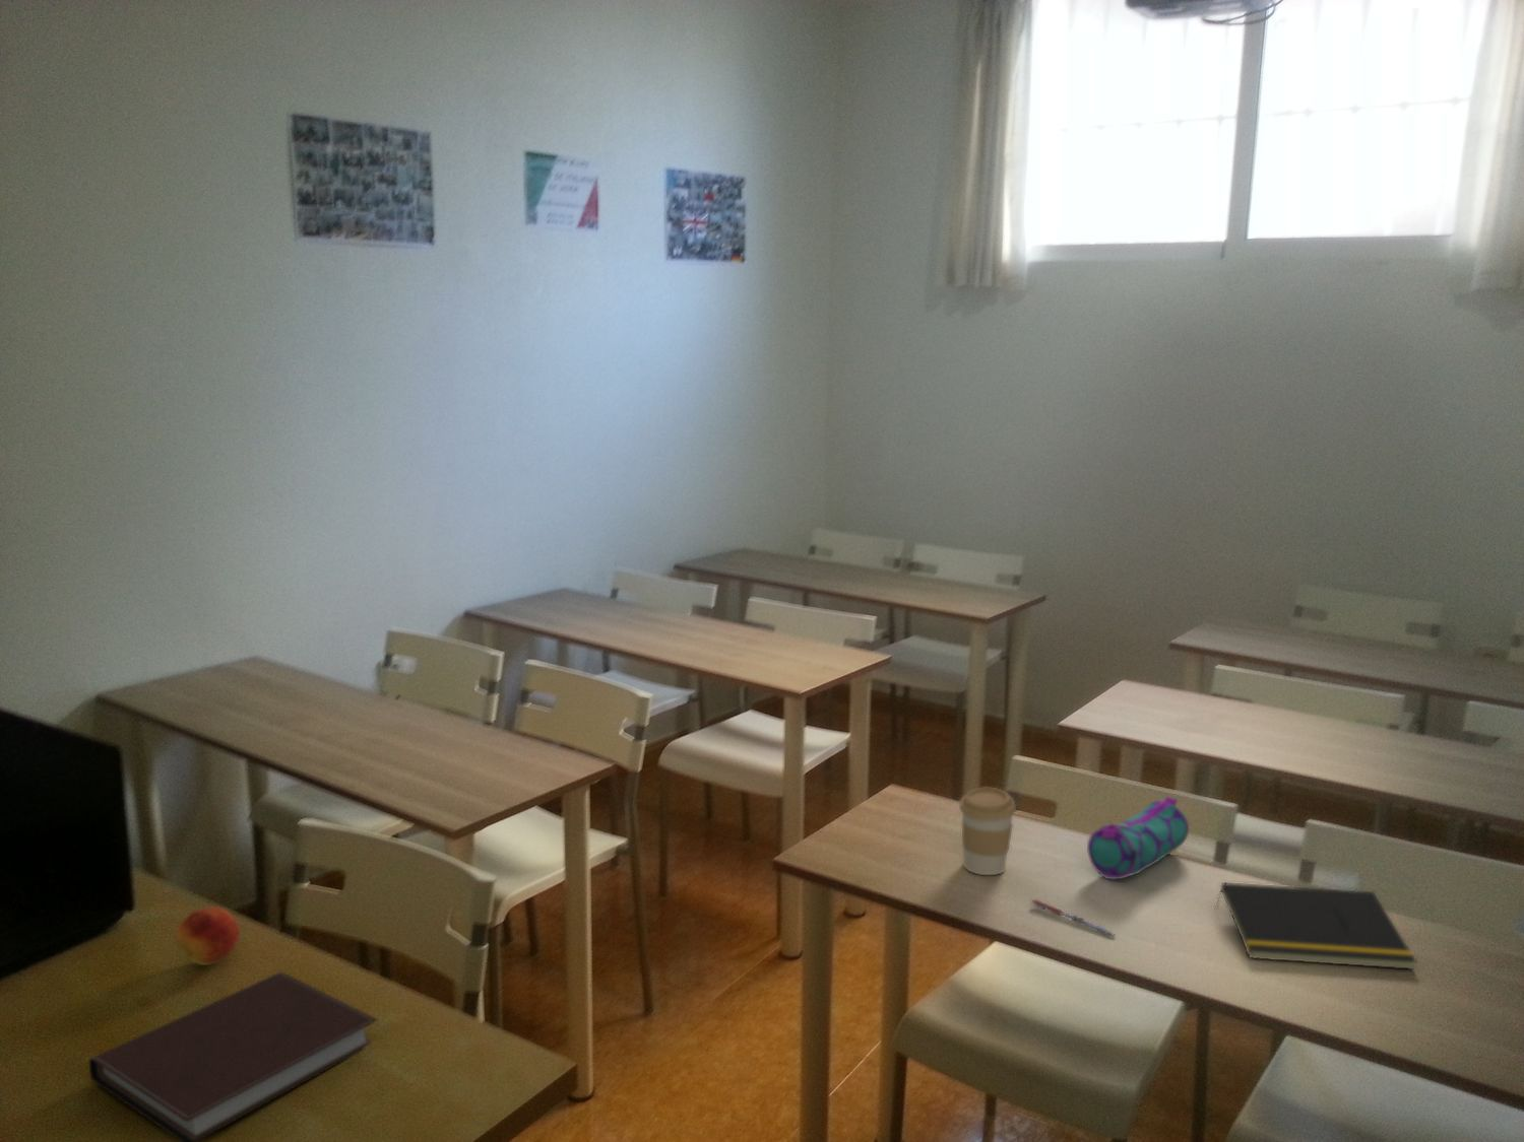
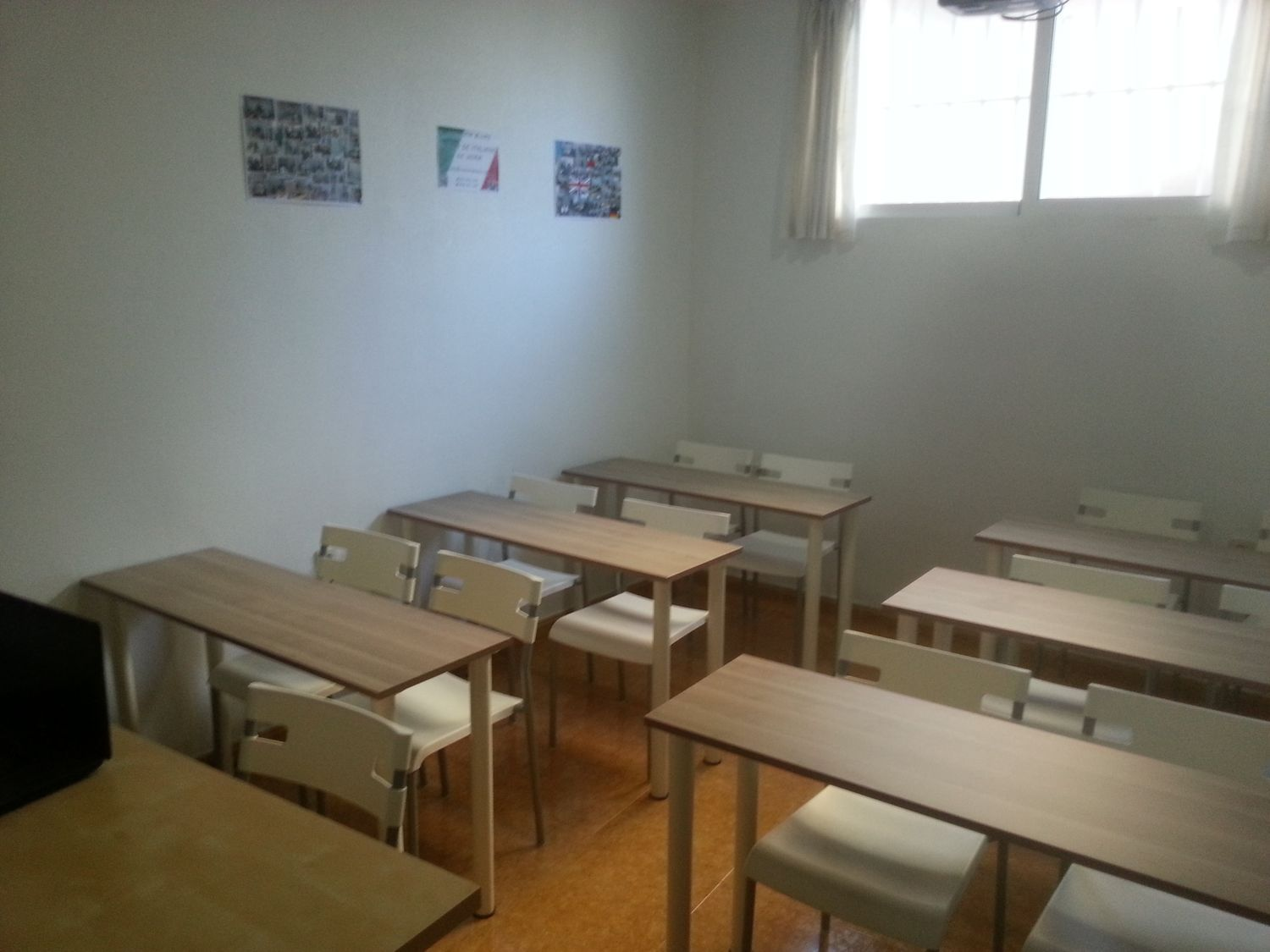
- fruit (208, 936)
- pencil case (1139, 837)
- pen (1072, 915)
- notebook (238, 1048)
- coffee cup (985, 830)
- notepad (1314, 924)
